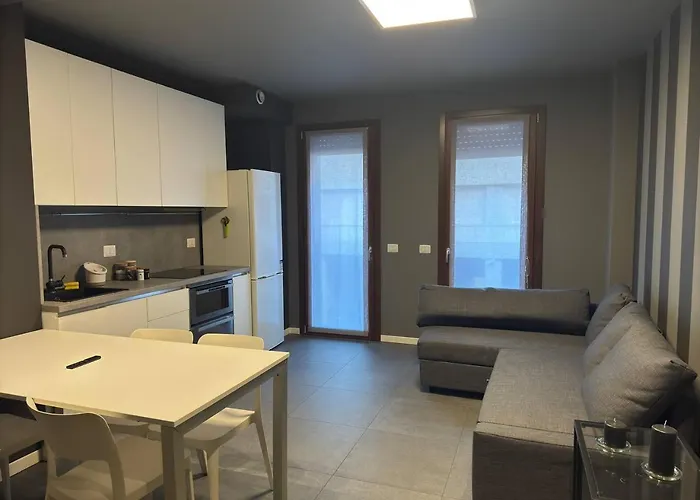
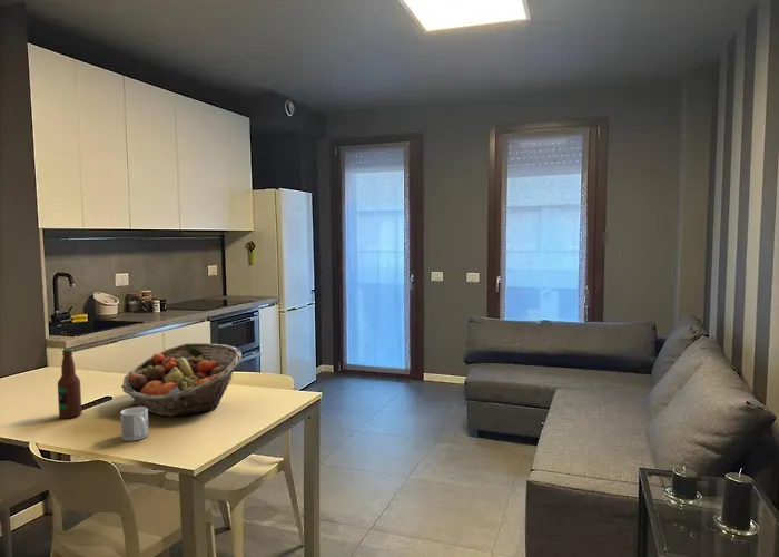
+ fruit basket (183, 377)
+ mug (136, 424)
+ bottle (69, 382)
